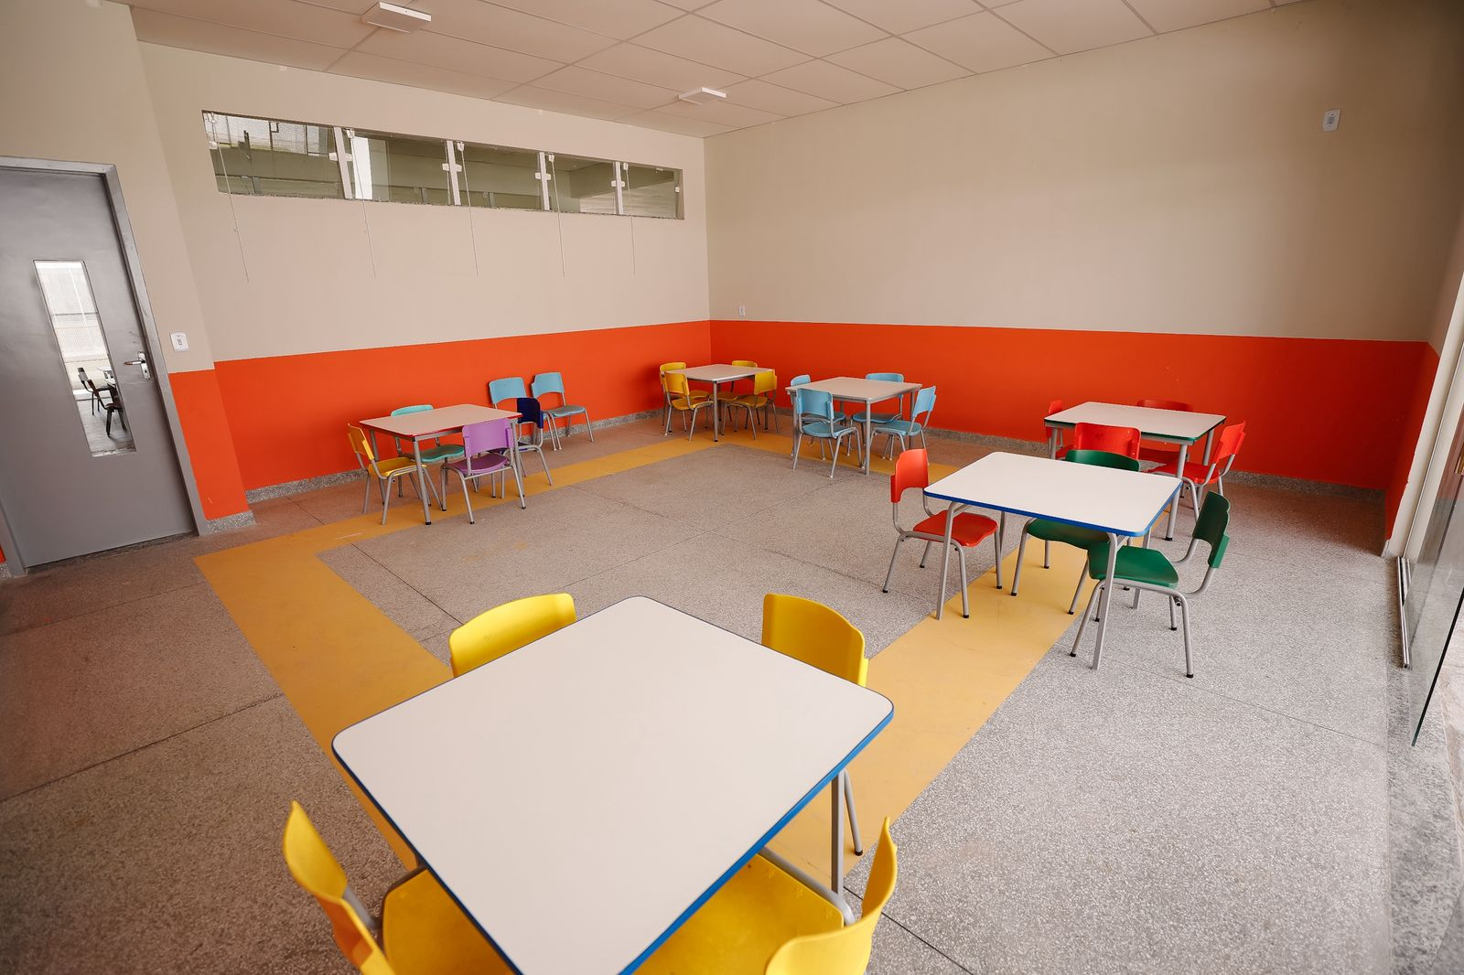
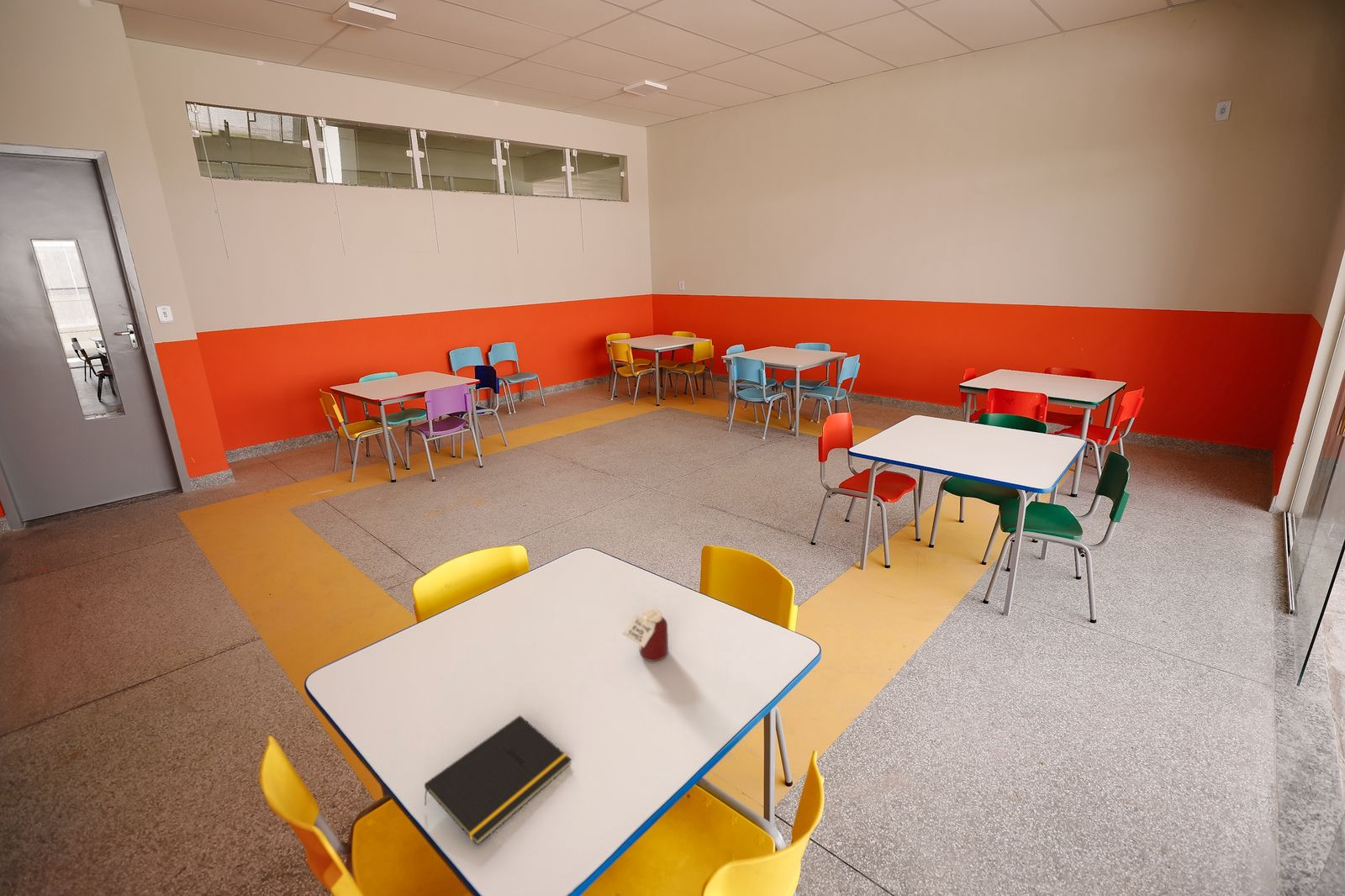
+ notepad (500, 773)
+ jar (648, 636)
